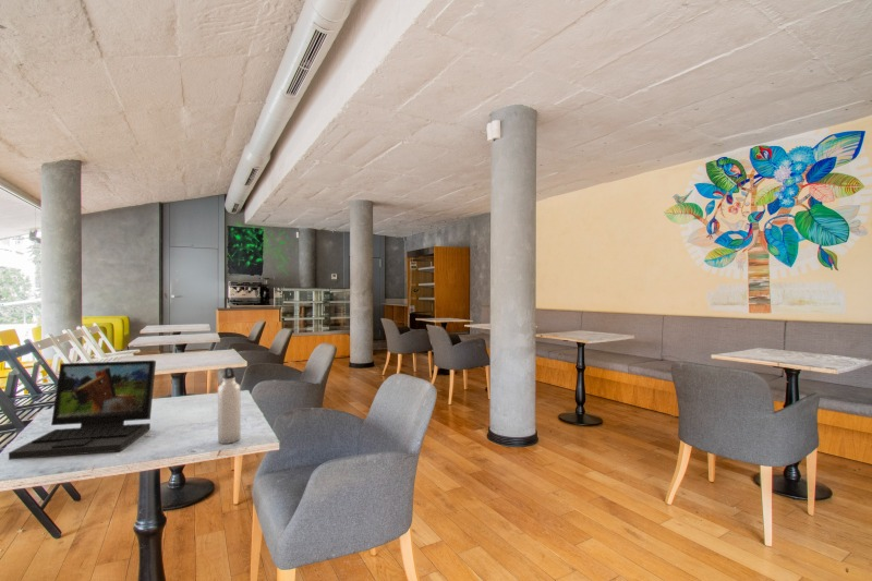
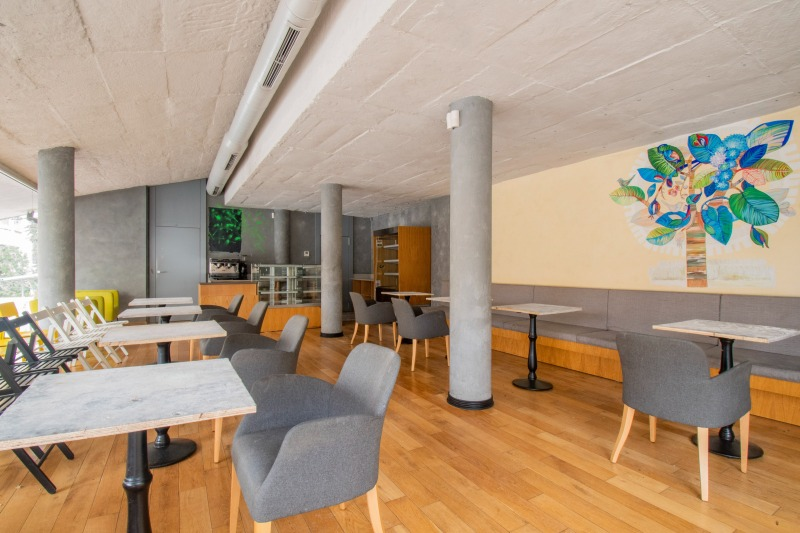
- water bottle (229, 403)
- laptop (90, 403)
